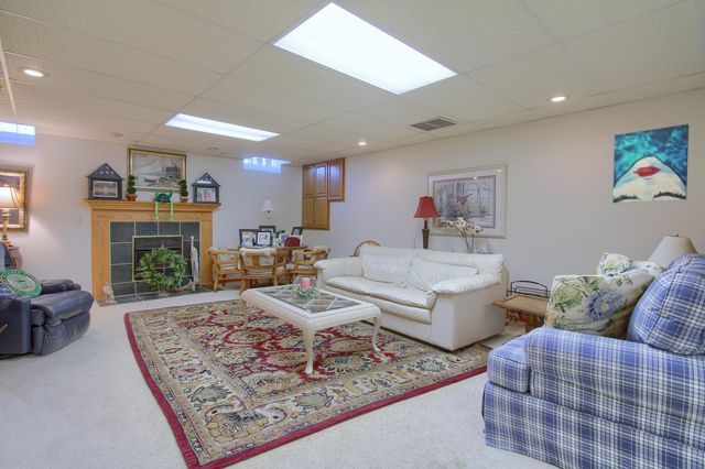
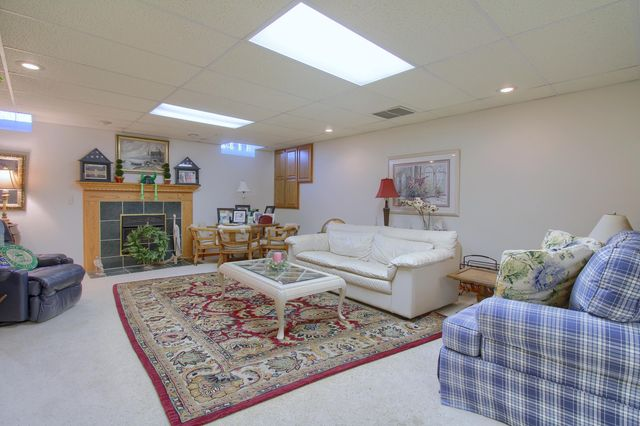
- wall art (648, 165)
